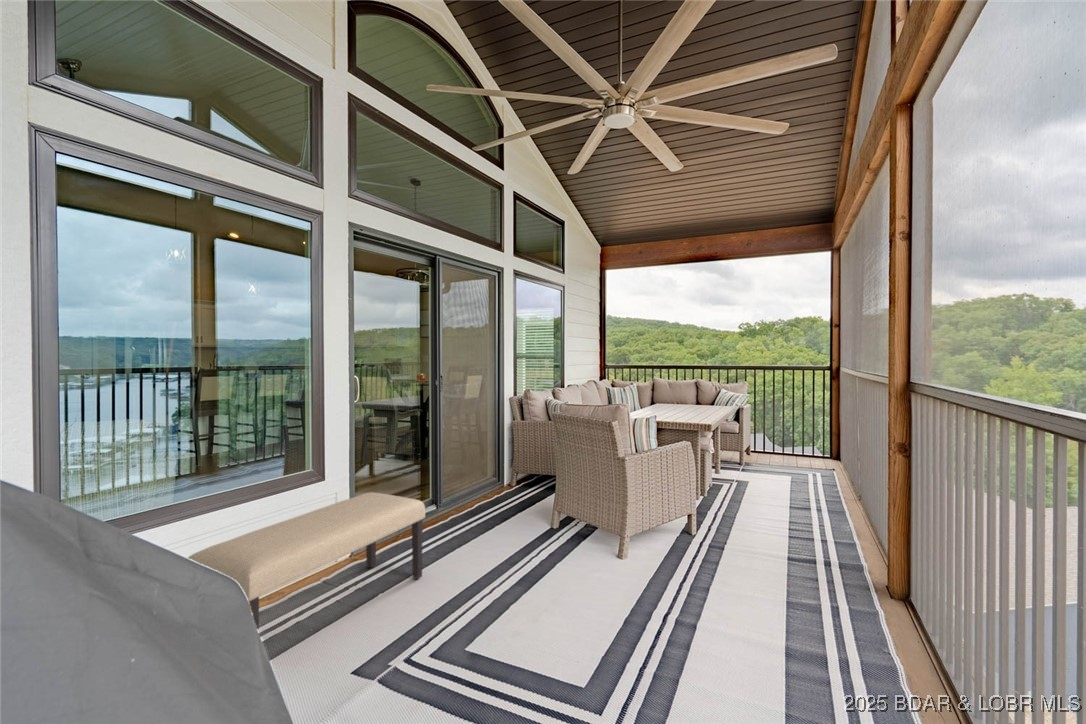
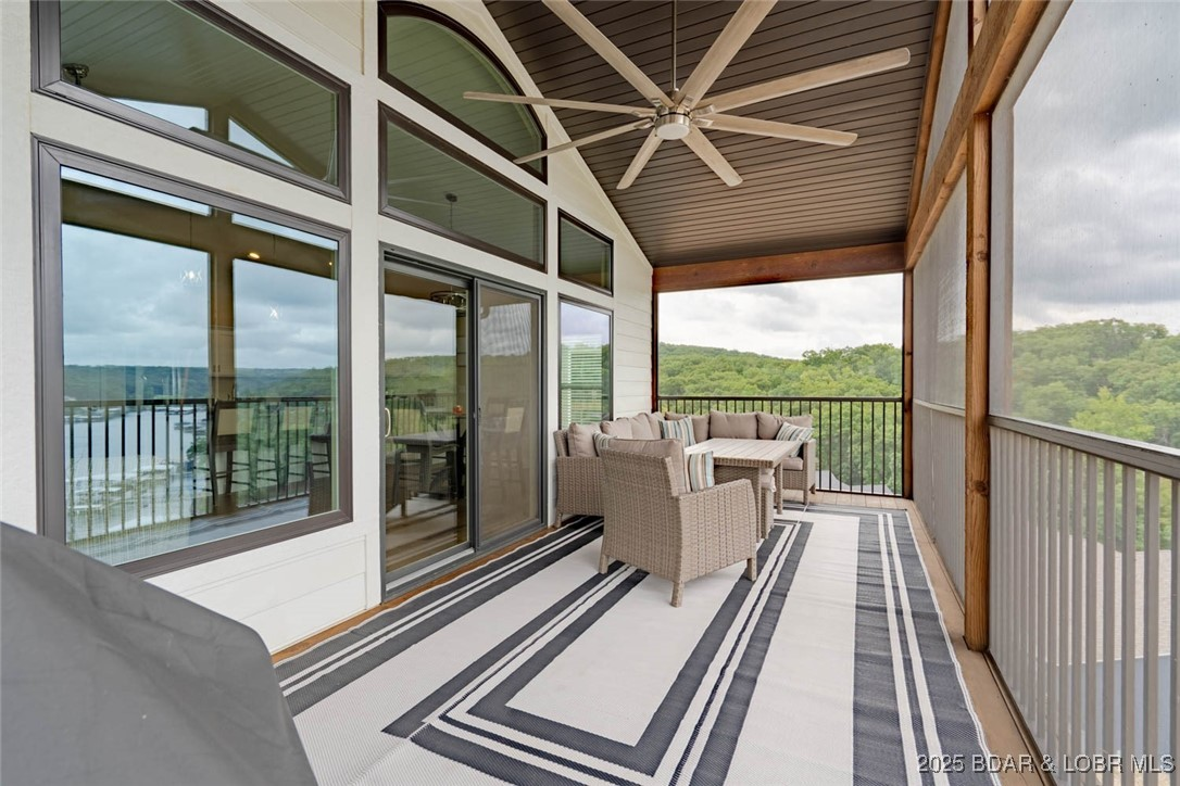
- bench (323, 565)
